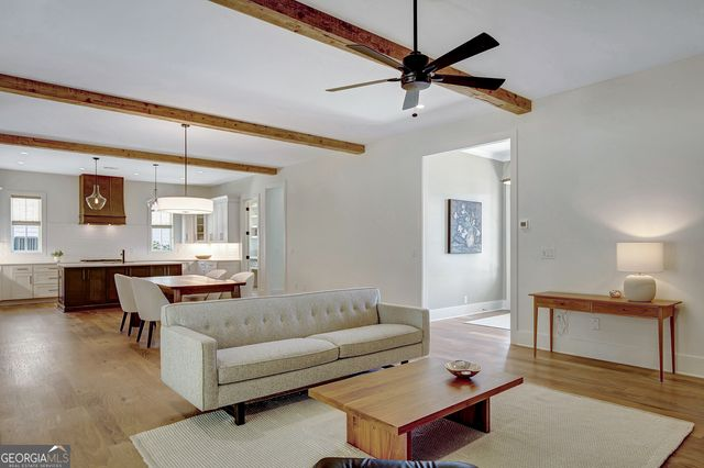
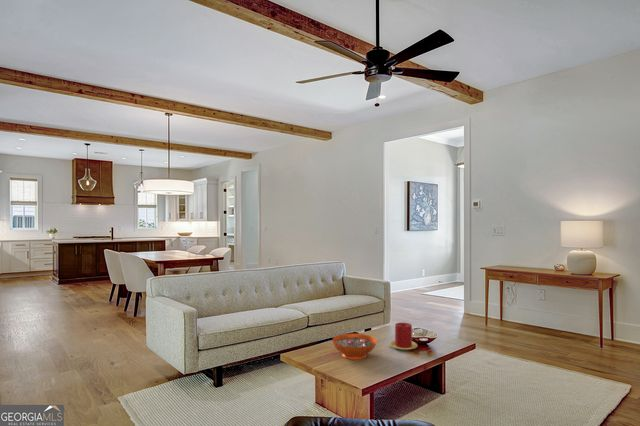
+ candle (403, 335)
+ decorative bowl (354, 347)
